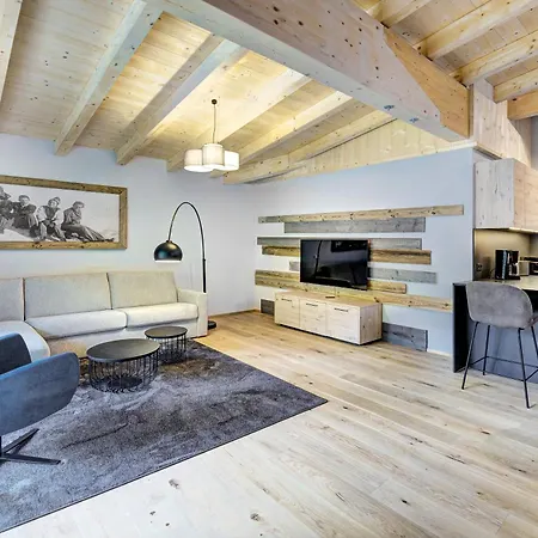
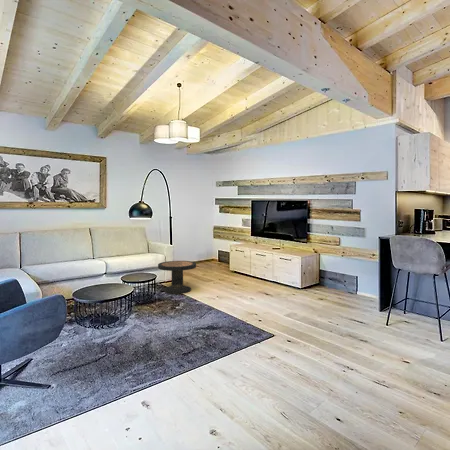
+ side table (177, 277)
